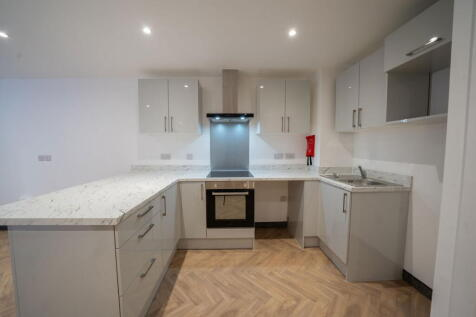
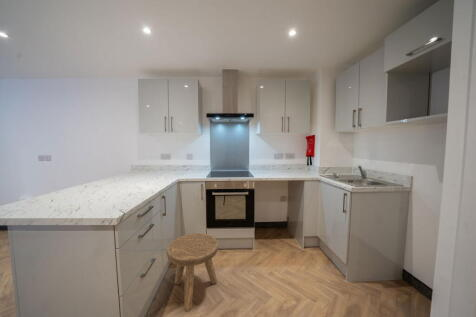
+ stool (193, 268)
